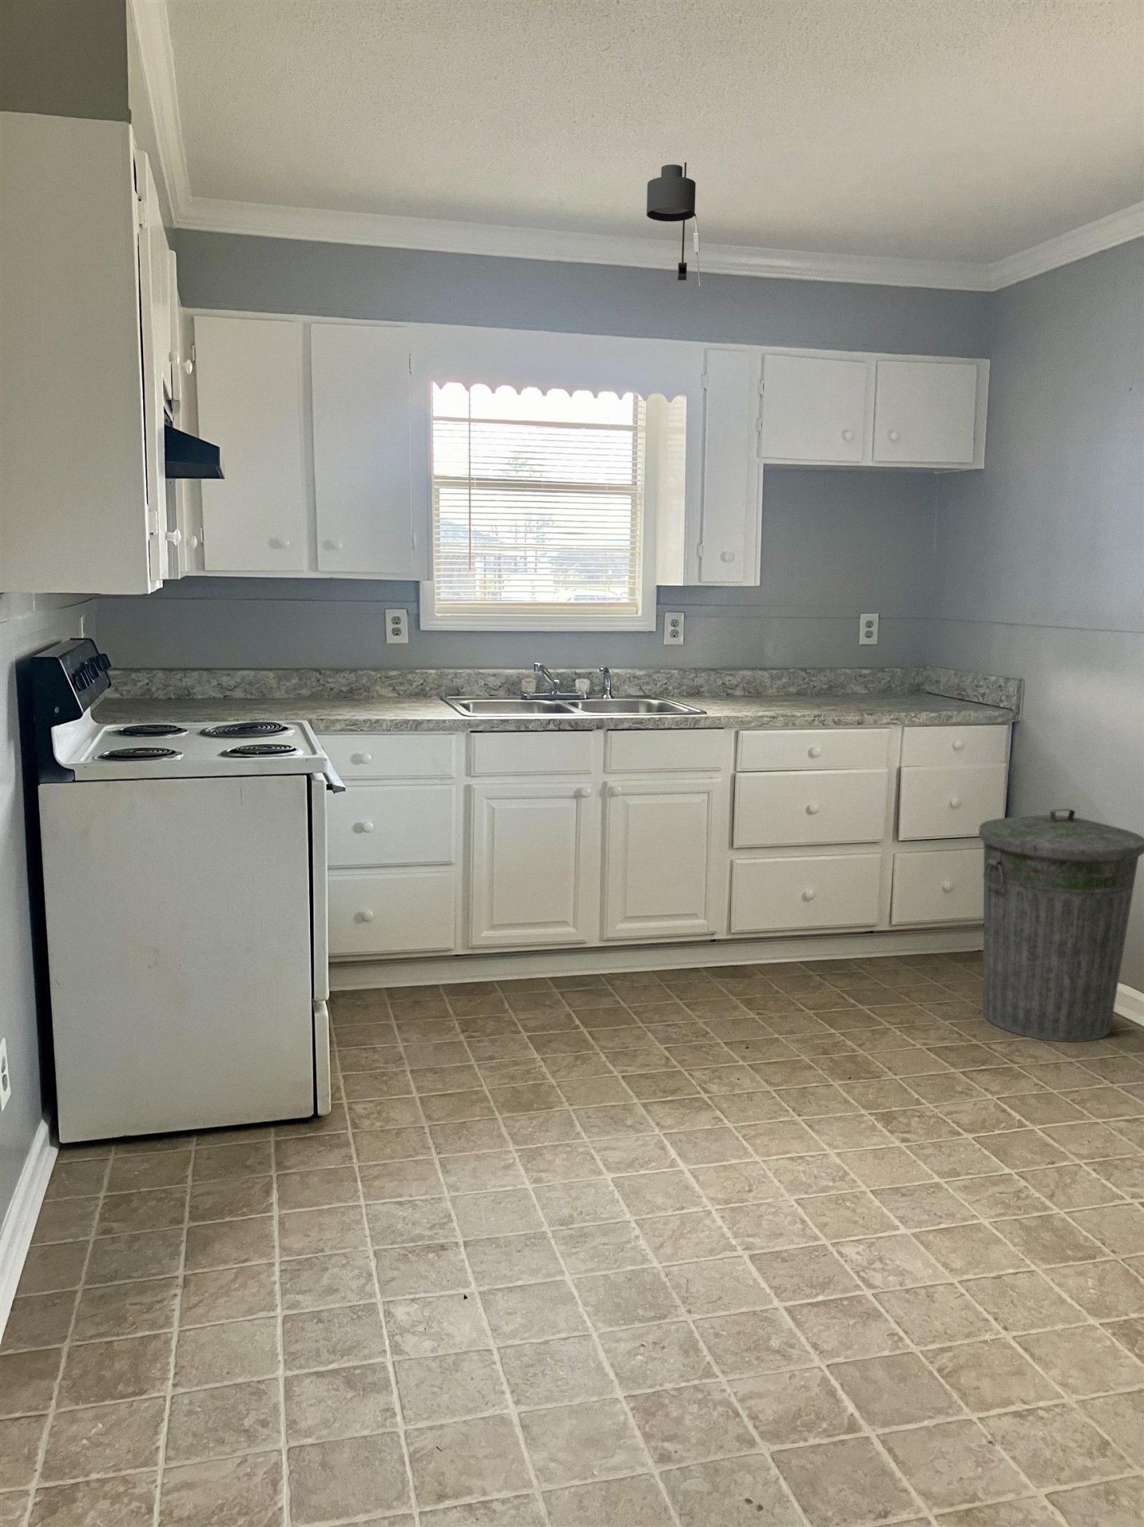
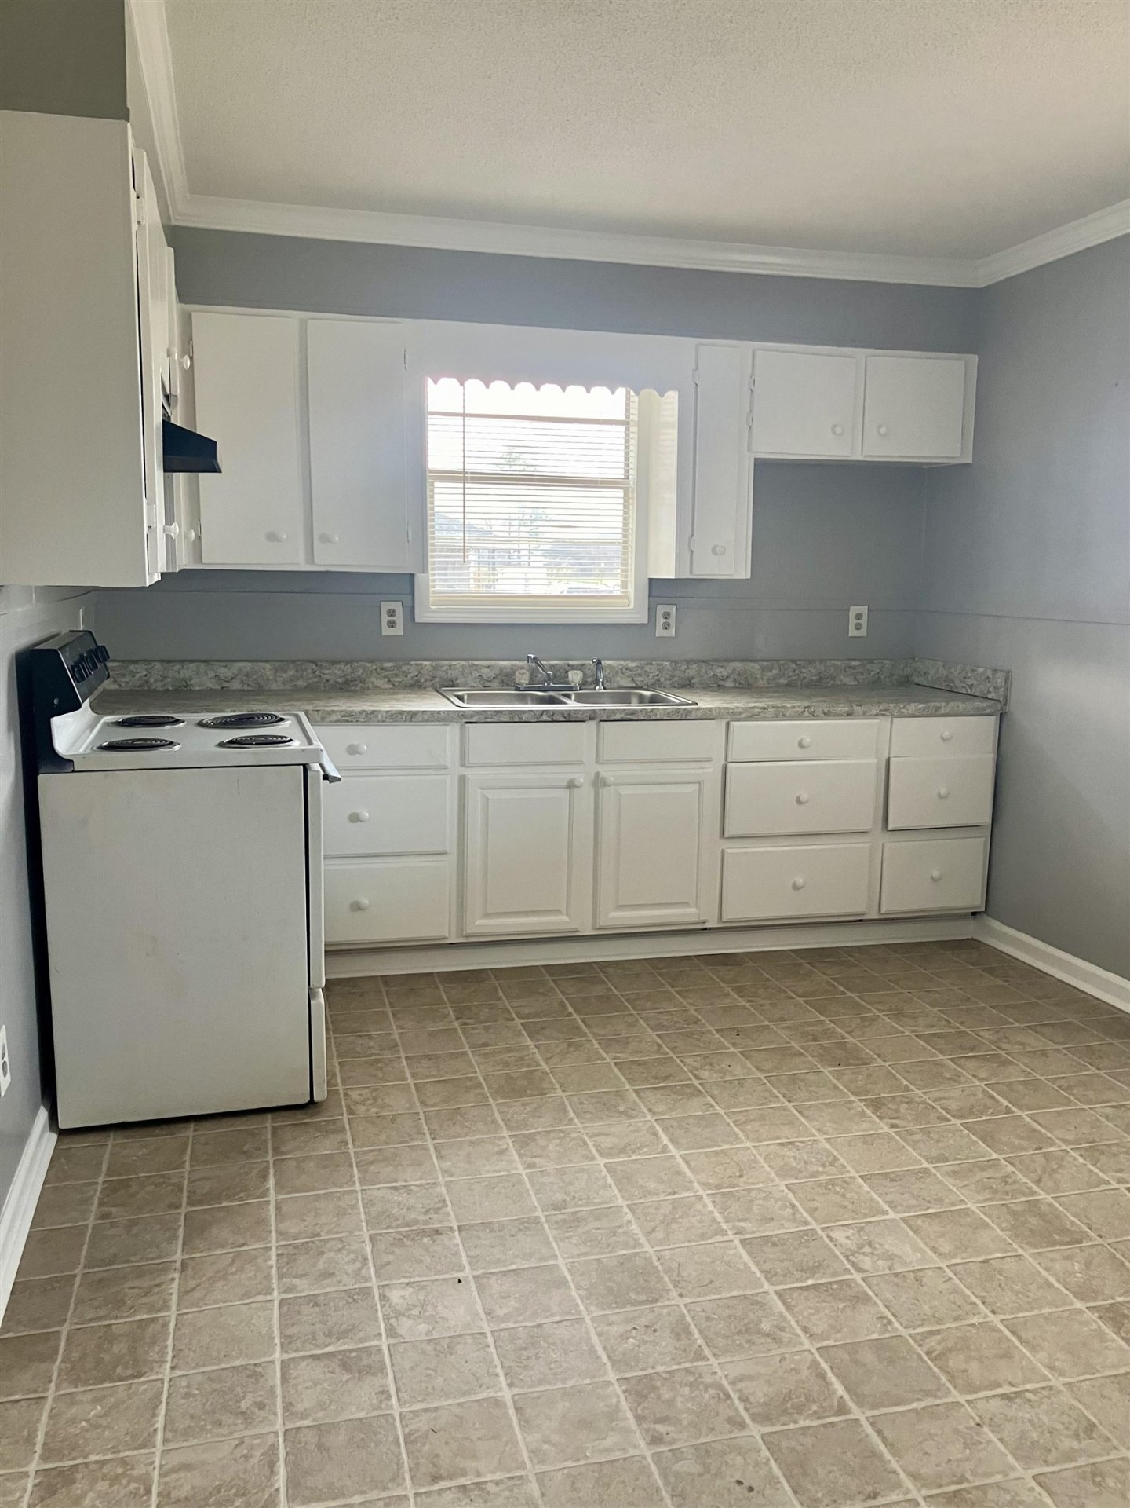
- ceiling light fixture (677, 218)
- trash can (1054, 915)
